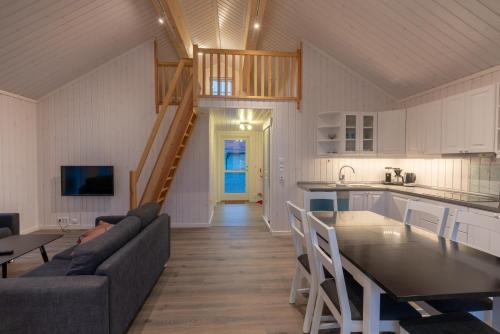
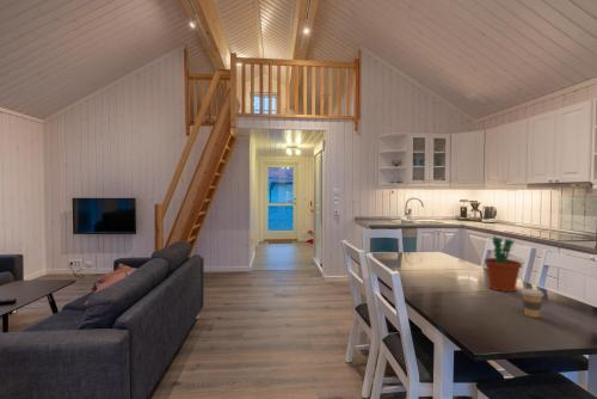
+ flower pot (501, 262)
+ coffee cup (531, 302)
